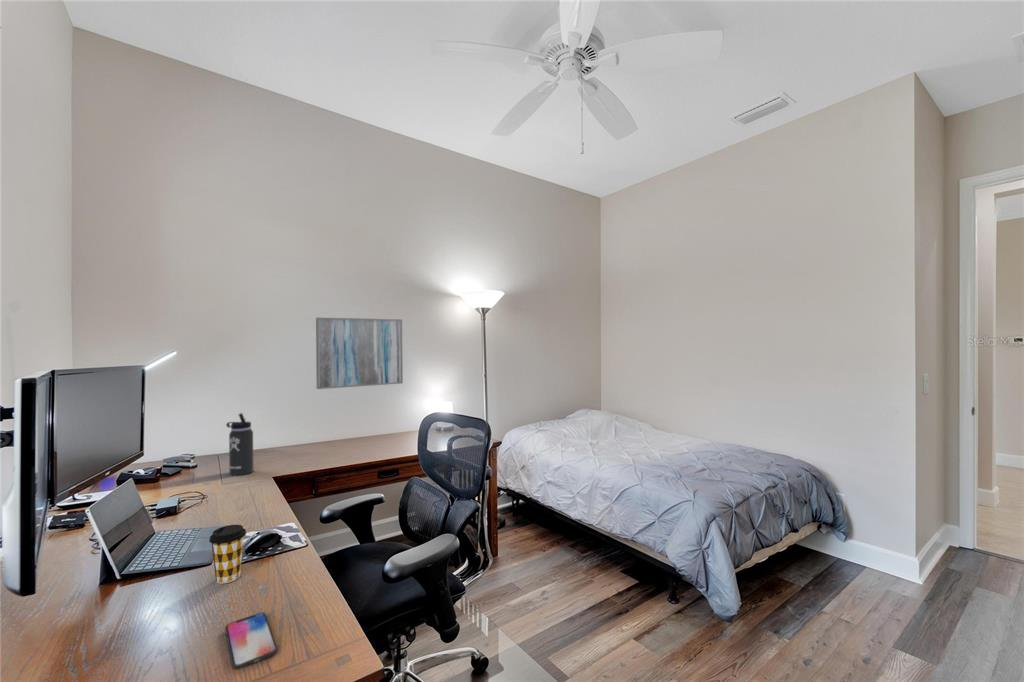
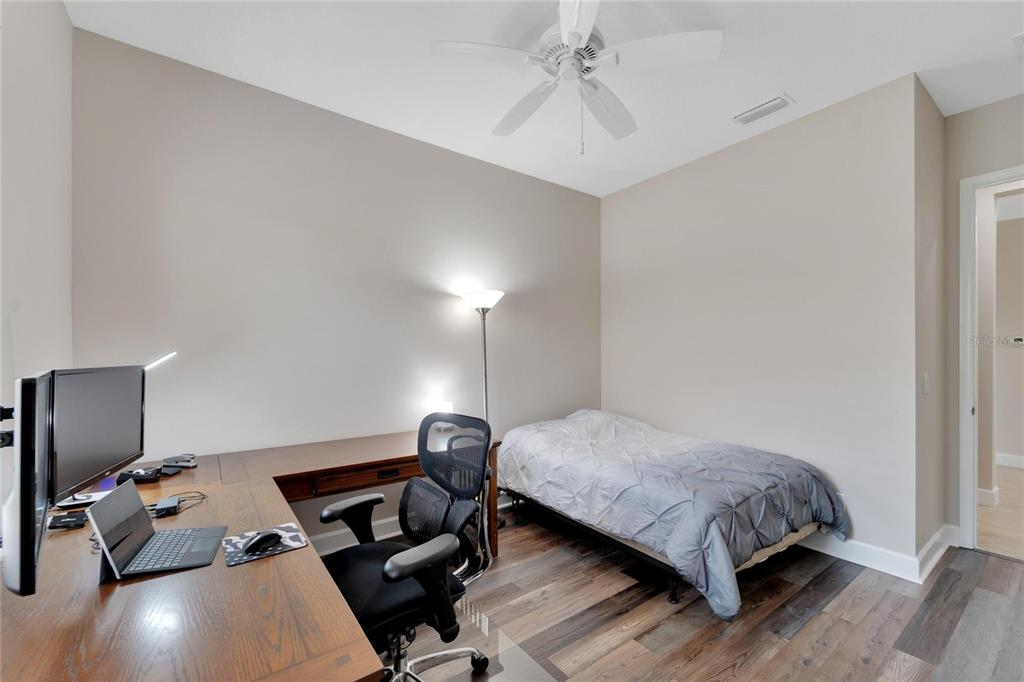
- coffee cup (228, 553)
- thermos bottle (239, 442)
- smartphone (250, 638)
- wall art (361, 352)
